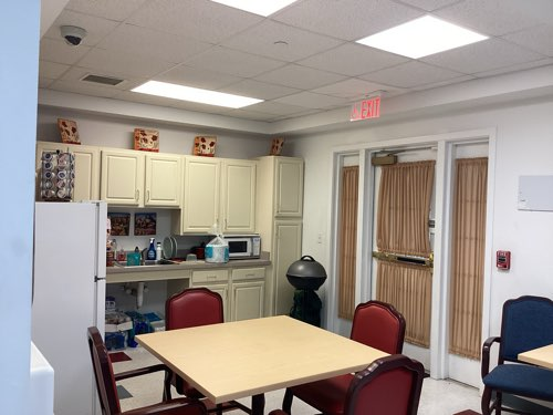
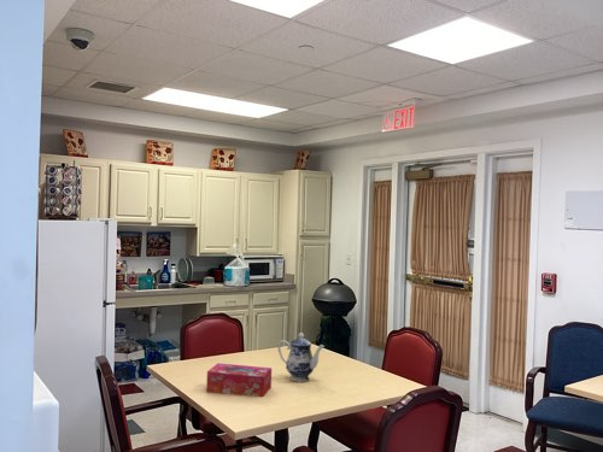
+ teapot (300, 356)
+ tissue box (239, 378)
